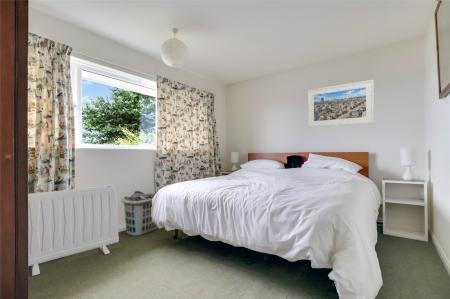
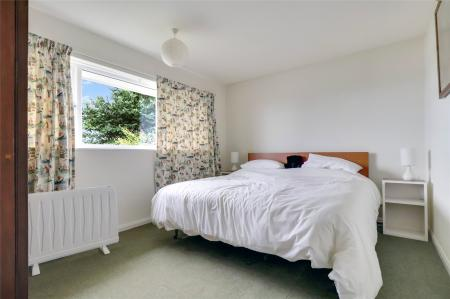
- clothes hamper (143, 210)
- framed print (338, 105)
